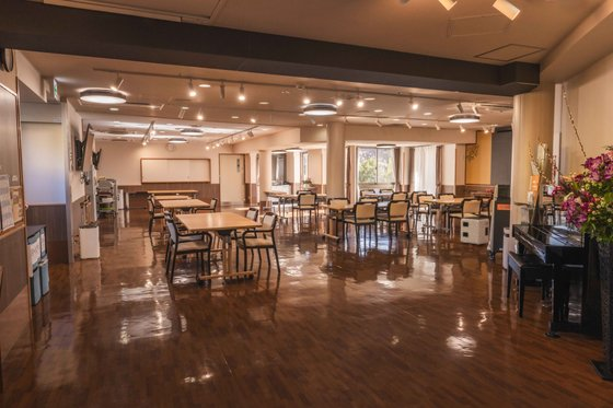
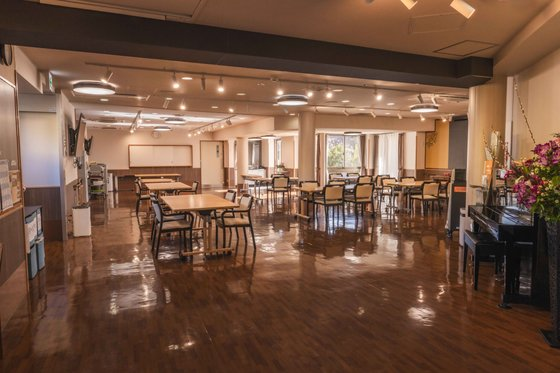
- air purifier (474, 231)
